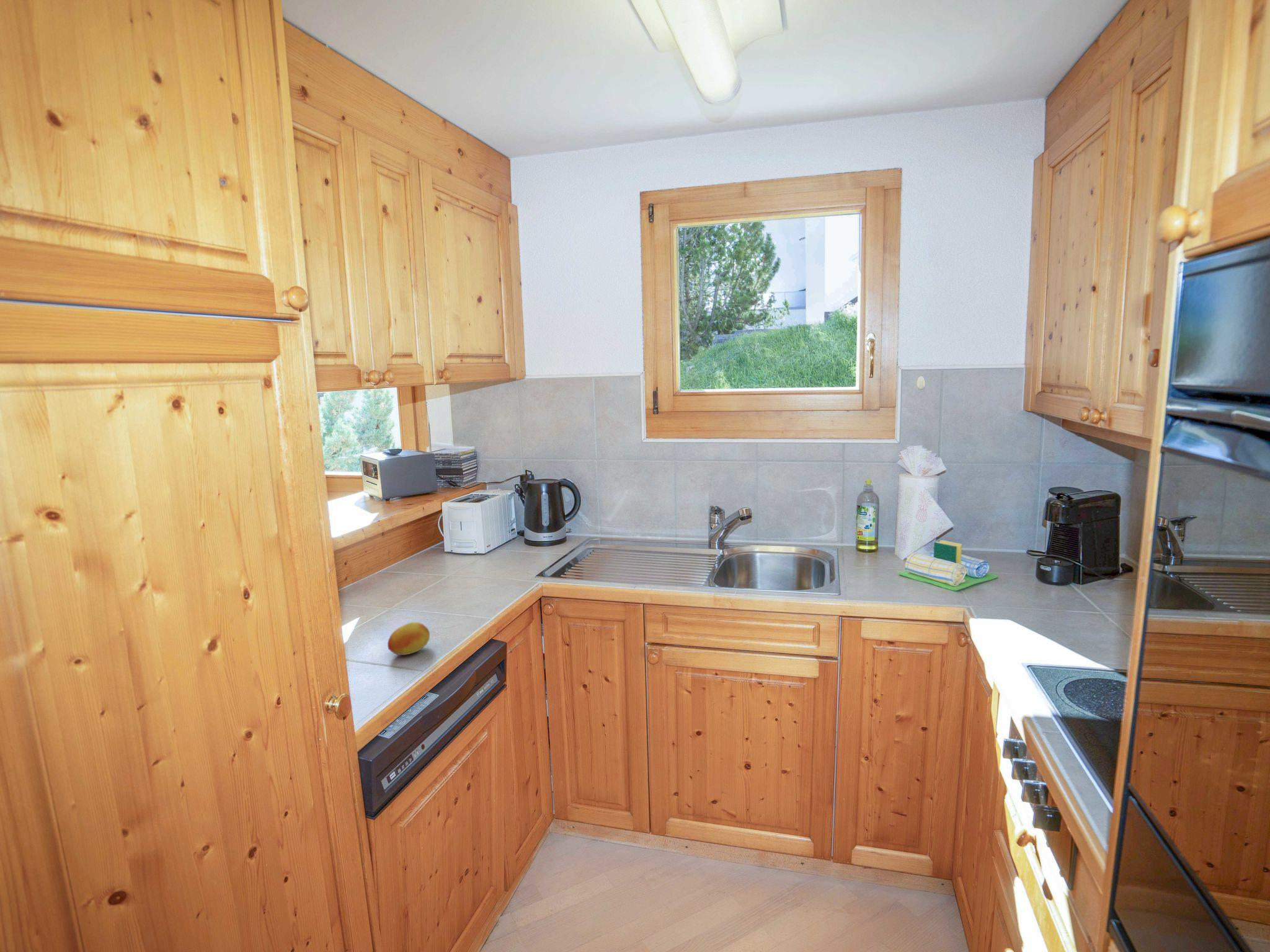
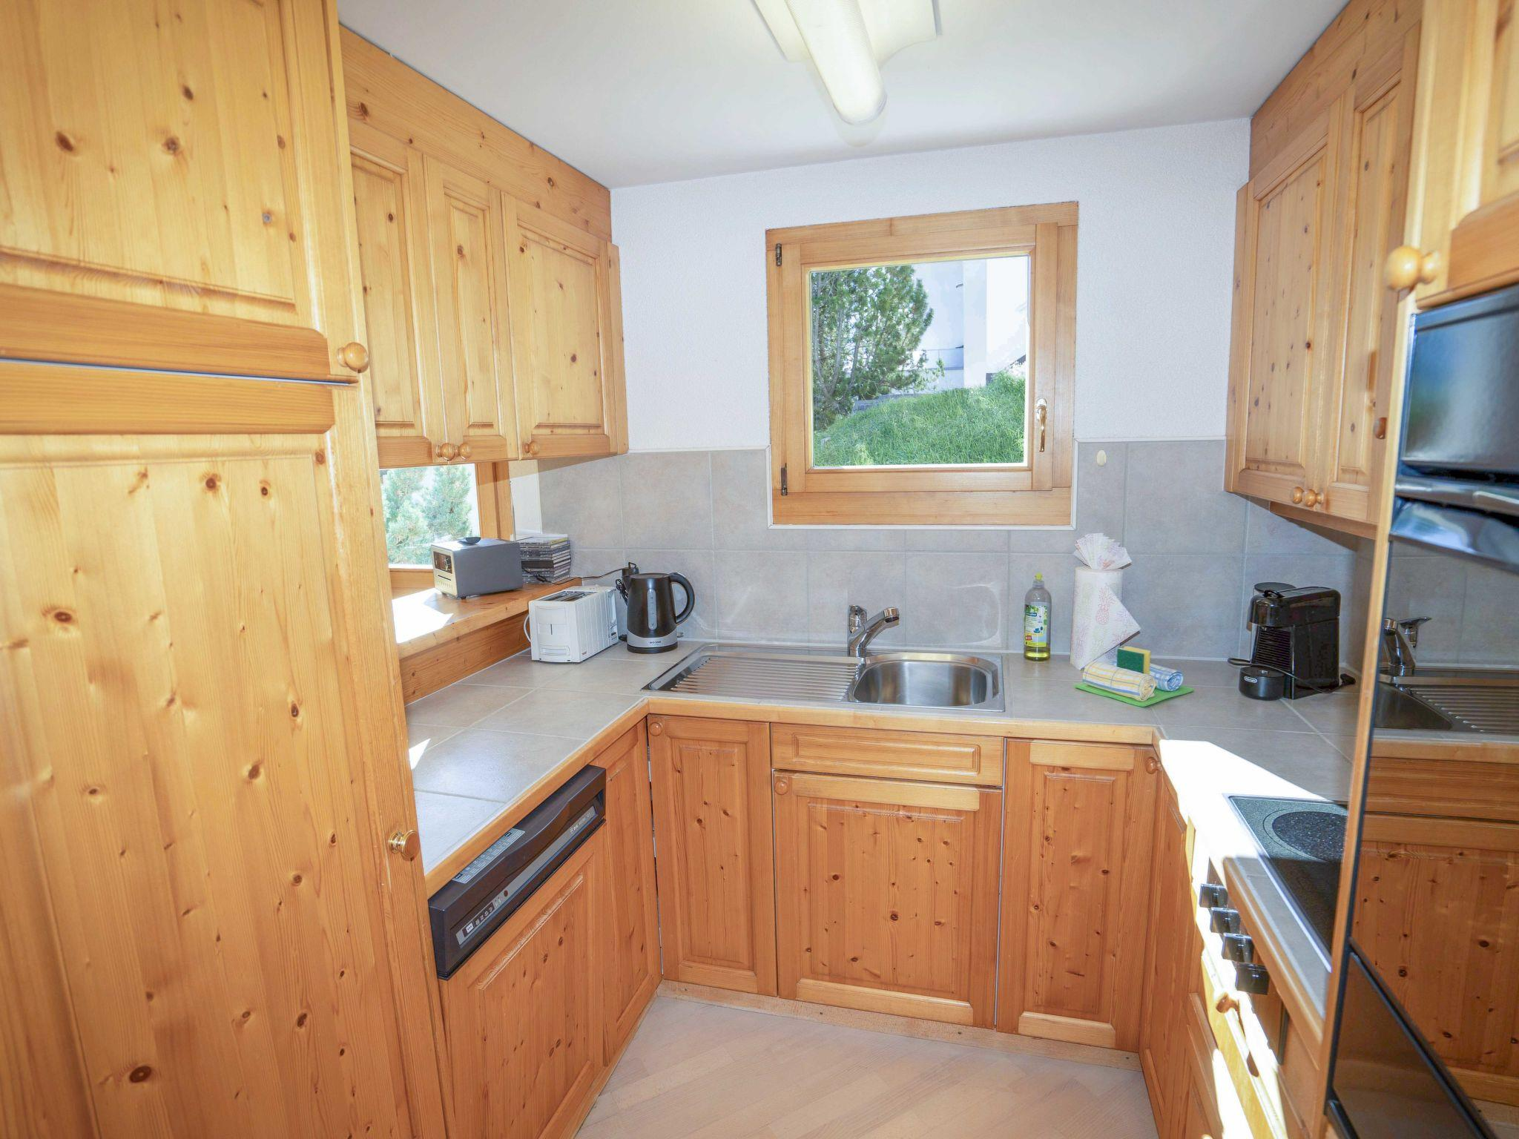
- fruit (409, 638)
